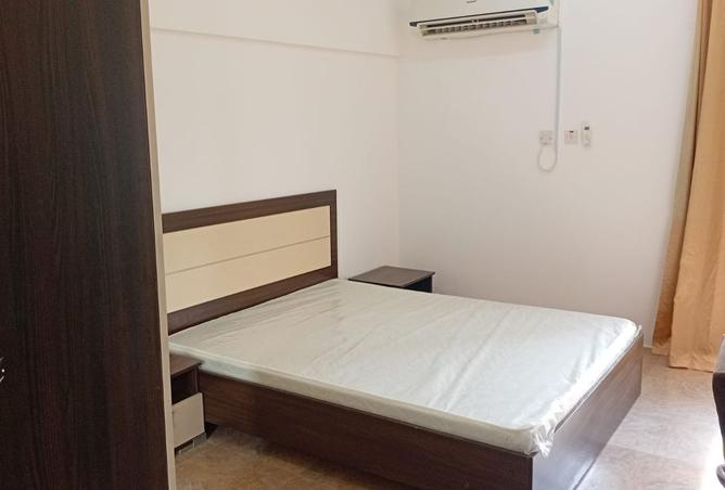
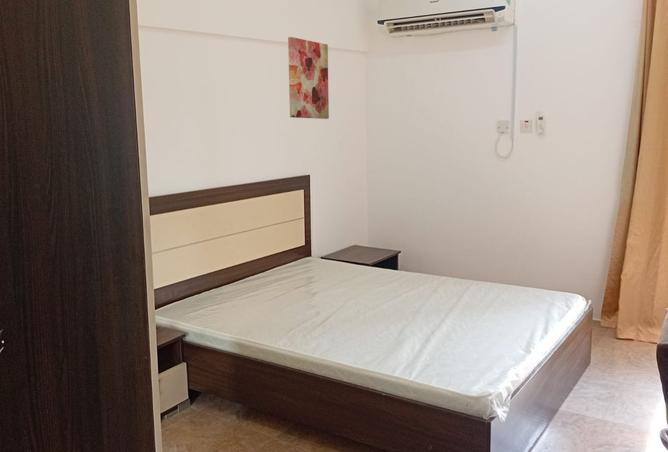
+ wall art (309, 79)
